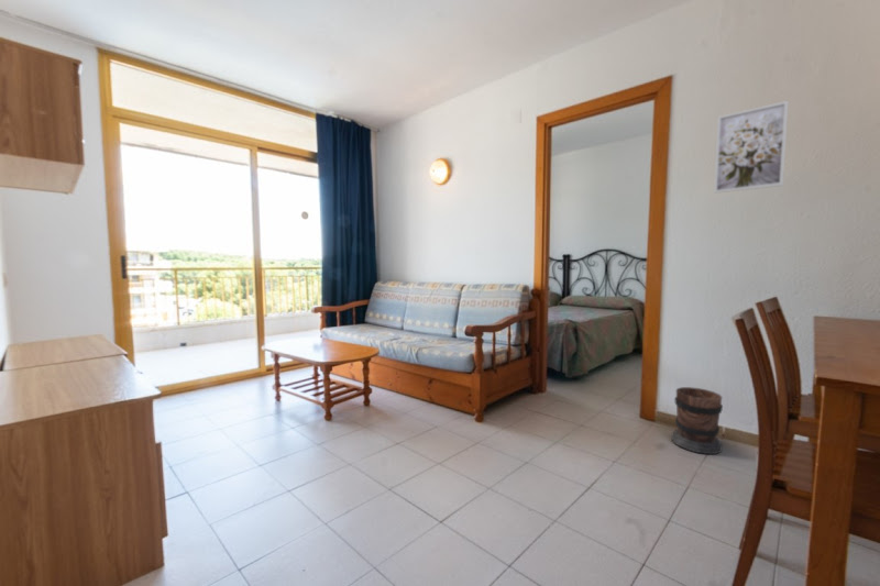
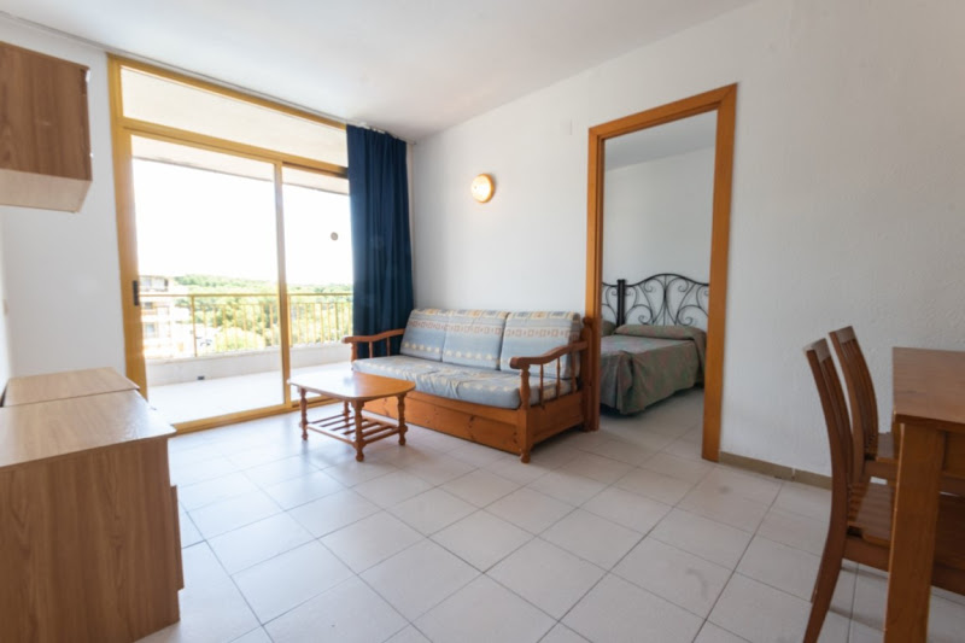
- wall art (749, 150)
- wooden barrel (697, 417)
